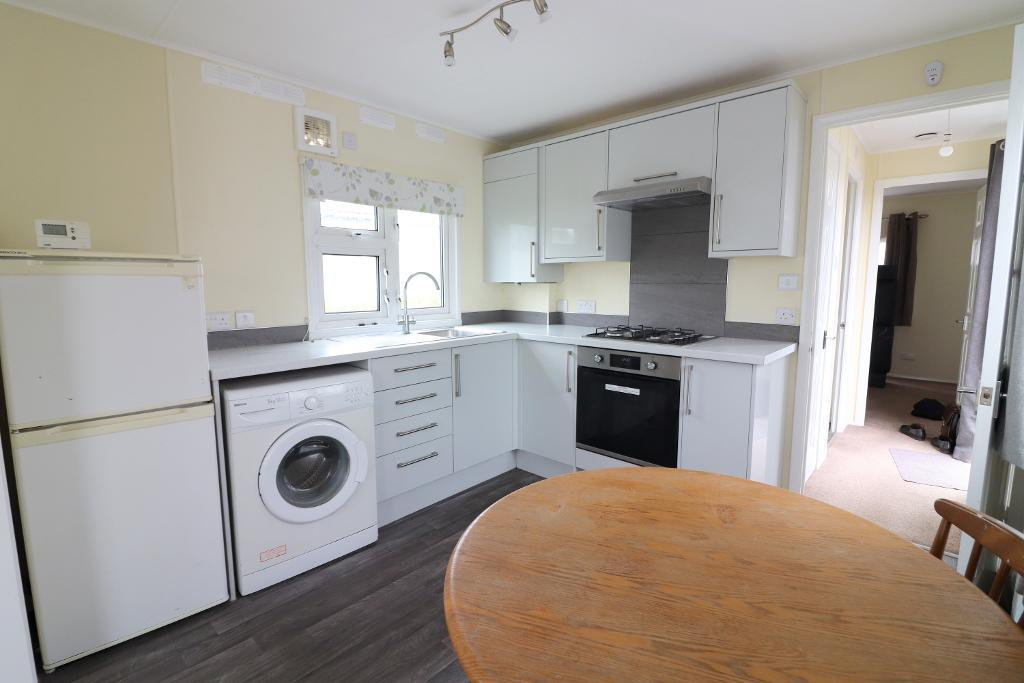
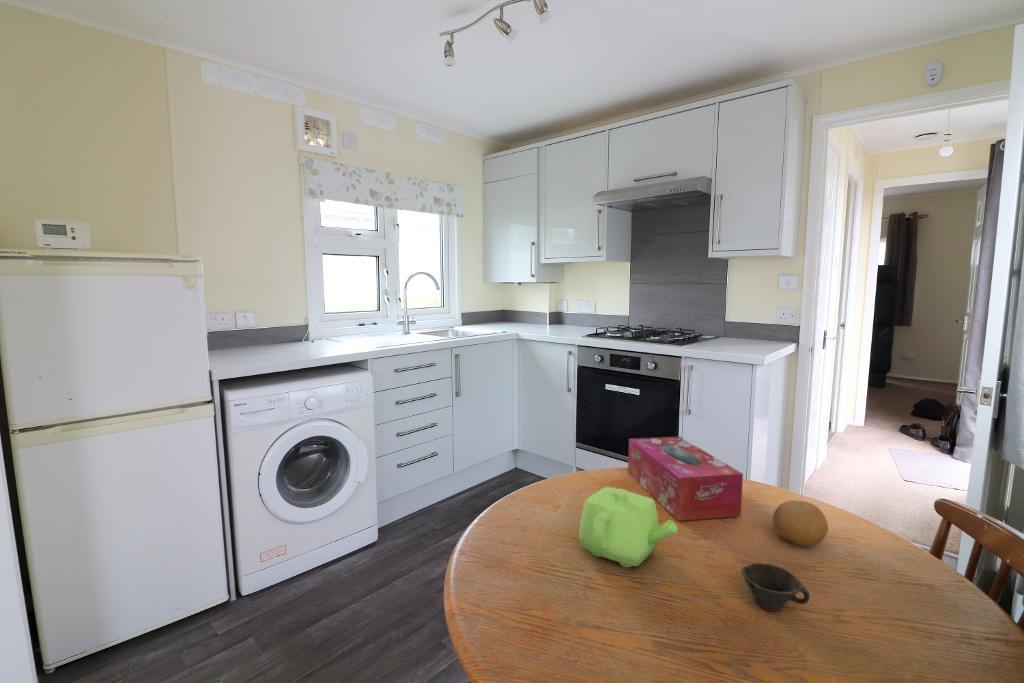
+ fruit (799, 522)
+ tissue box (679, 473)
+ teapot (627, 528)
+ cup (773, 591)
